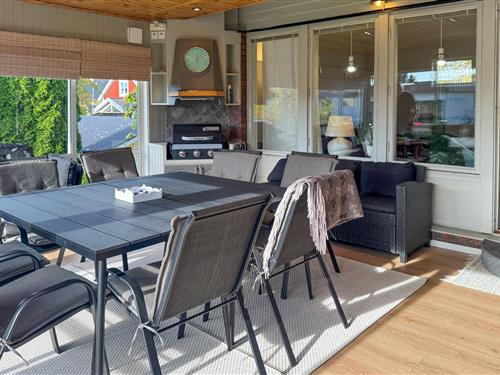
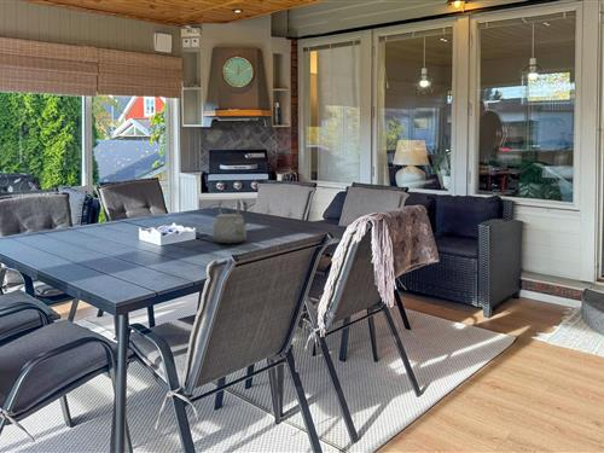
+ tea kettle (232, 221)
